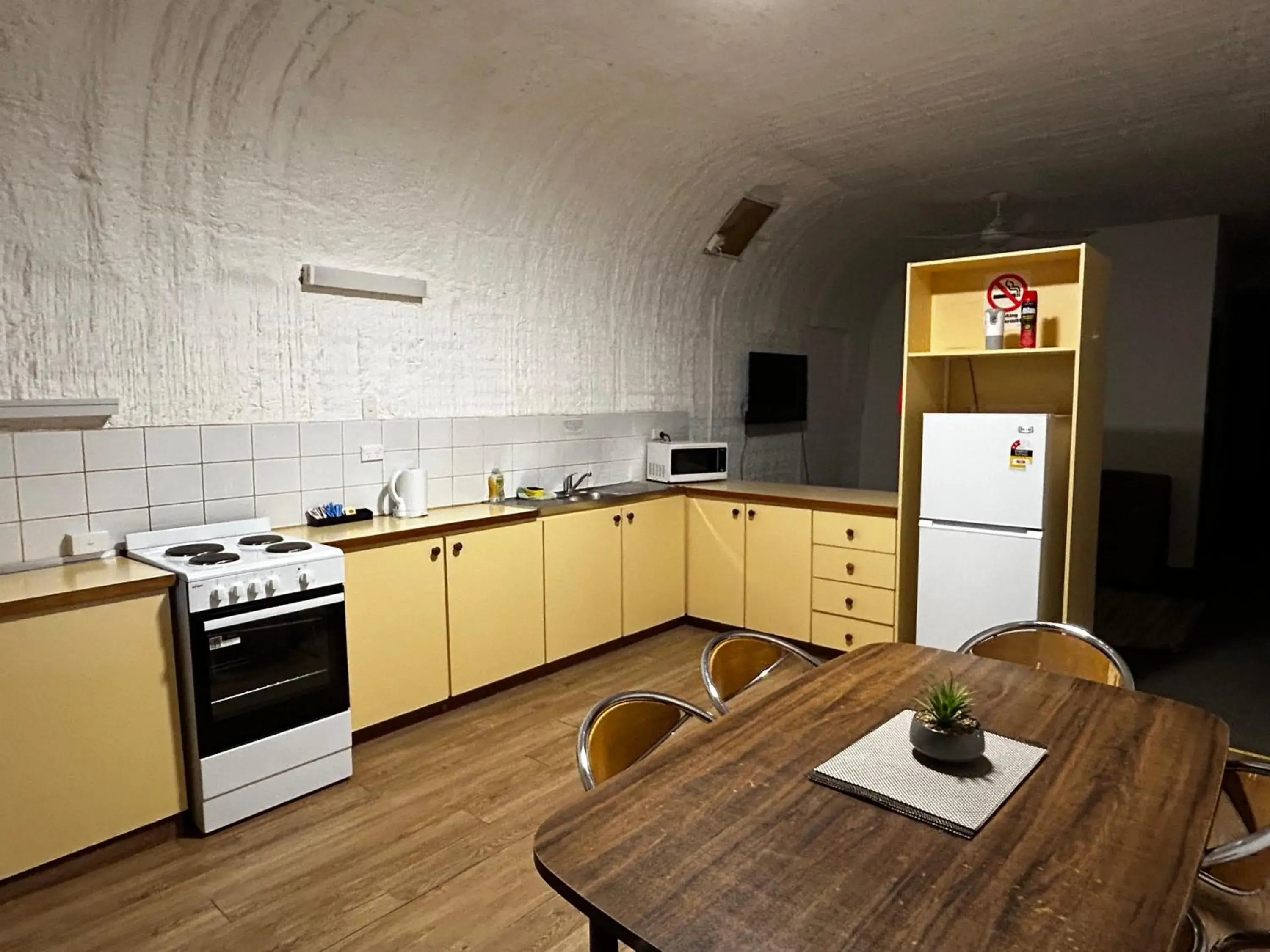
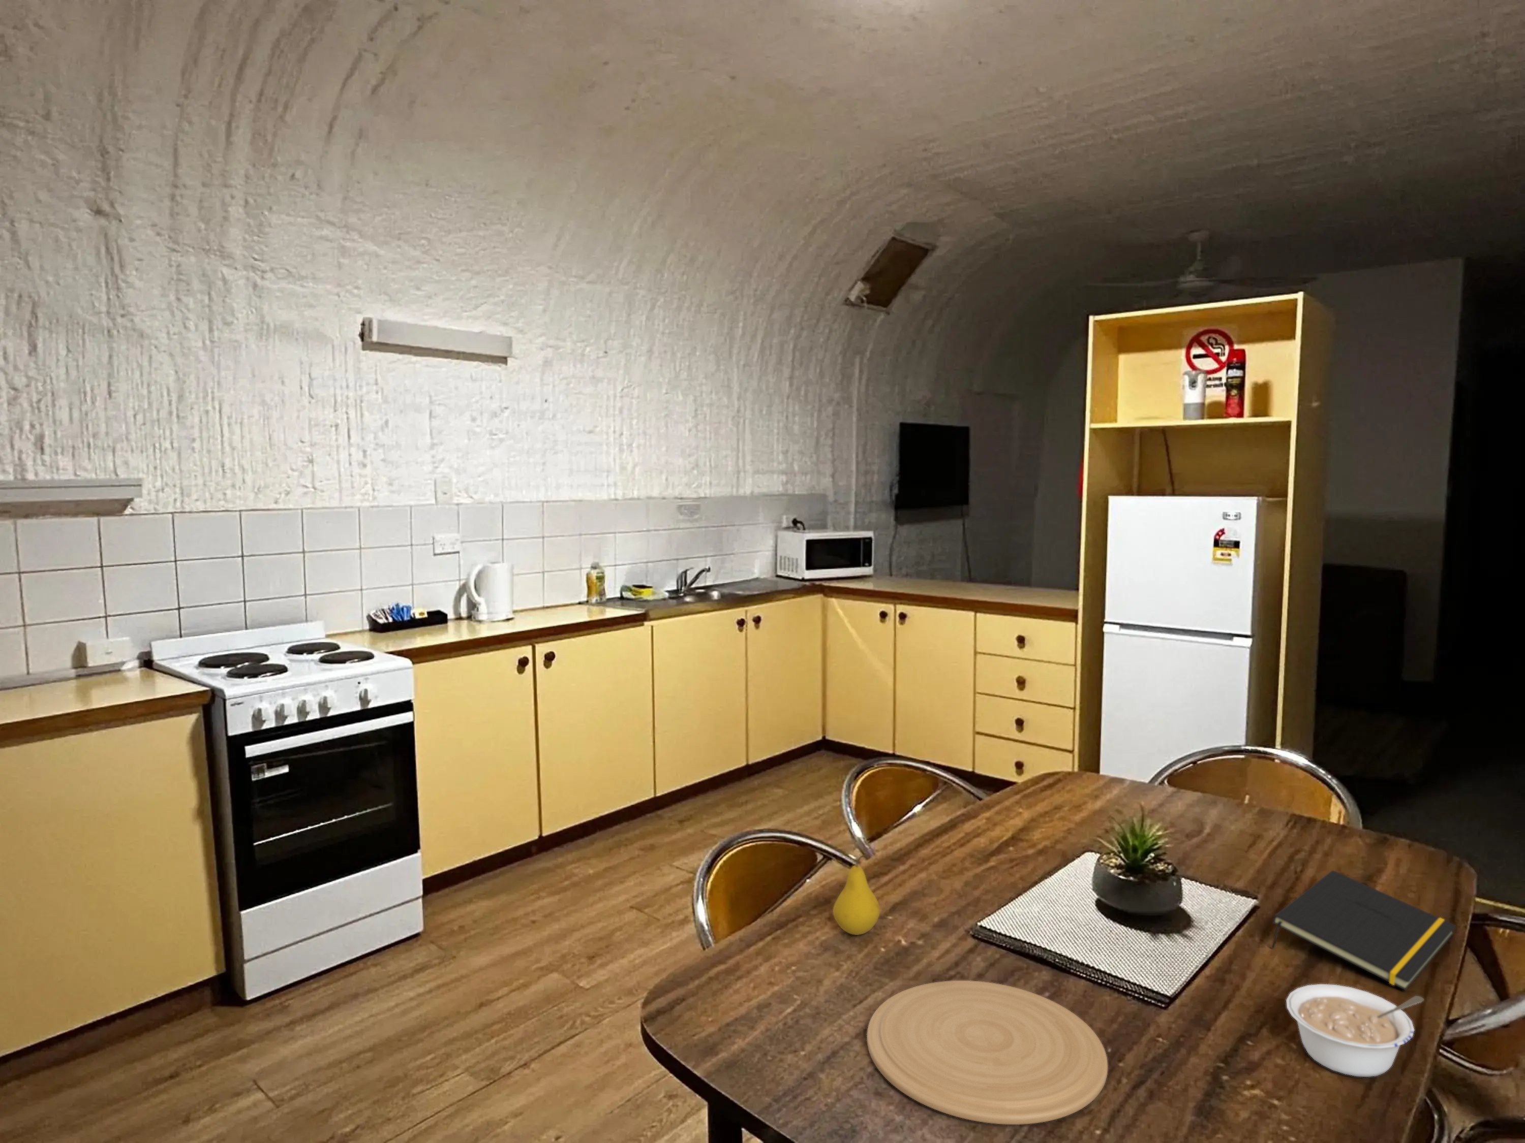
+ notepad (1365, 924)
+ legume (1350, 1028)
+ plate (983, 1041)
+ fruit (856, 891)
